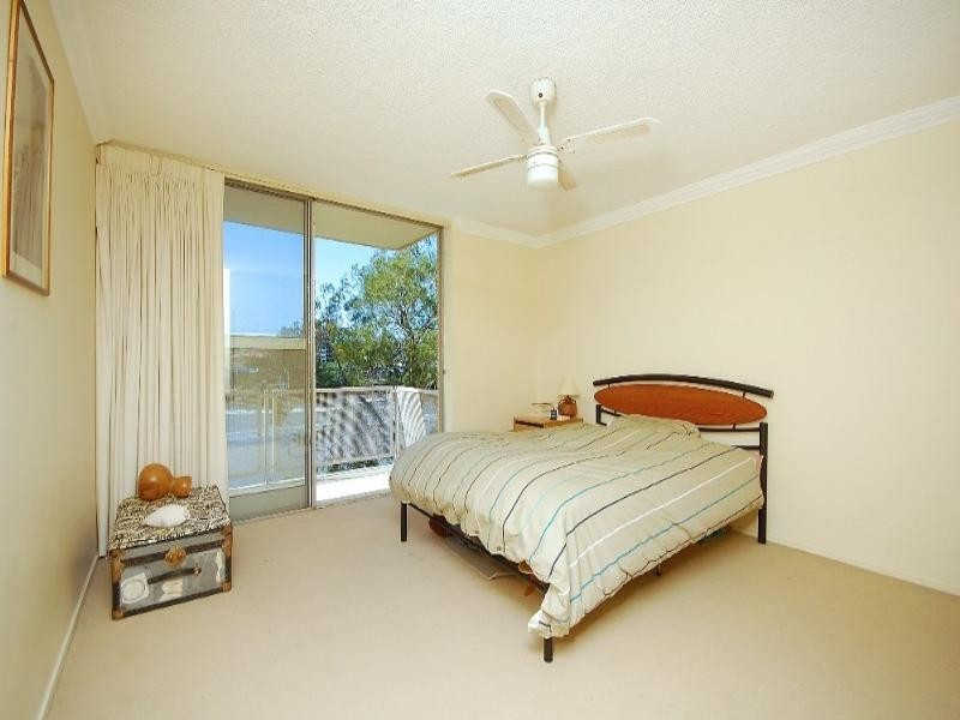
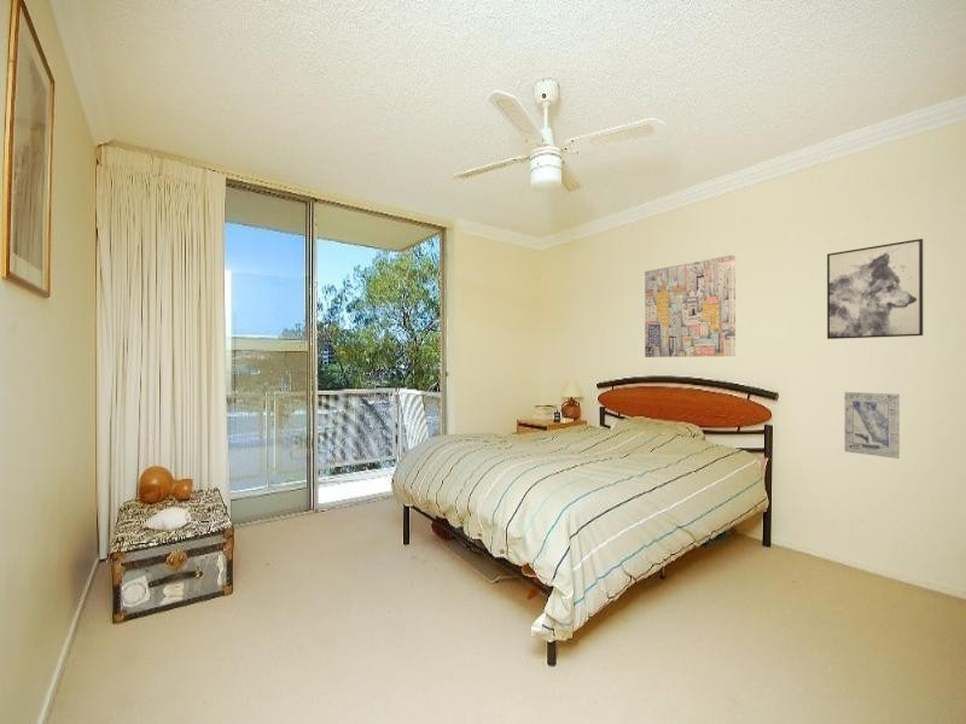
+ wall art (872, 292)
+ wall art (686, 310)
+ wall art (871, 424)
